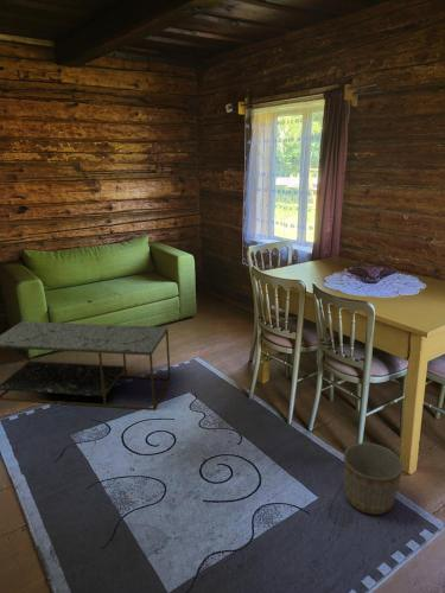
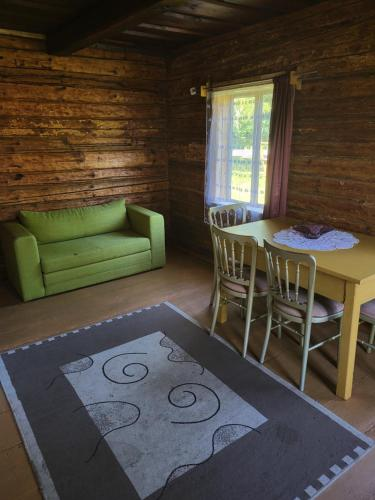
- coffee table (83, 364)
- planter (370, 479)
